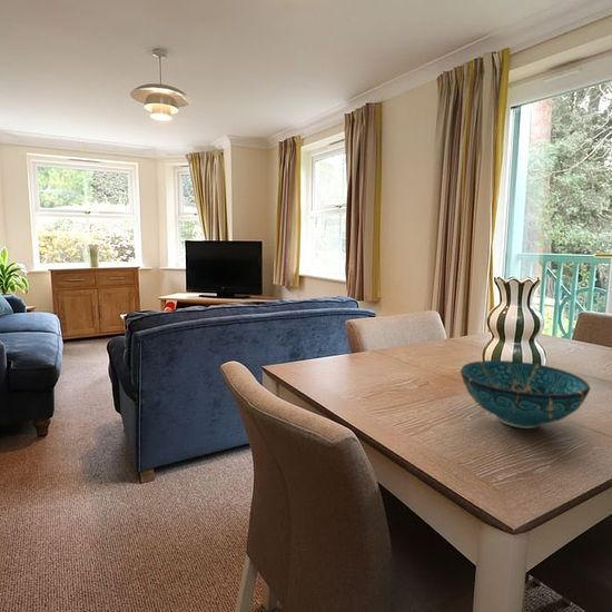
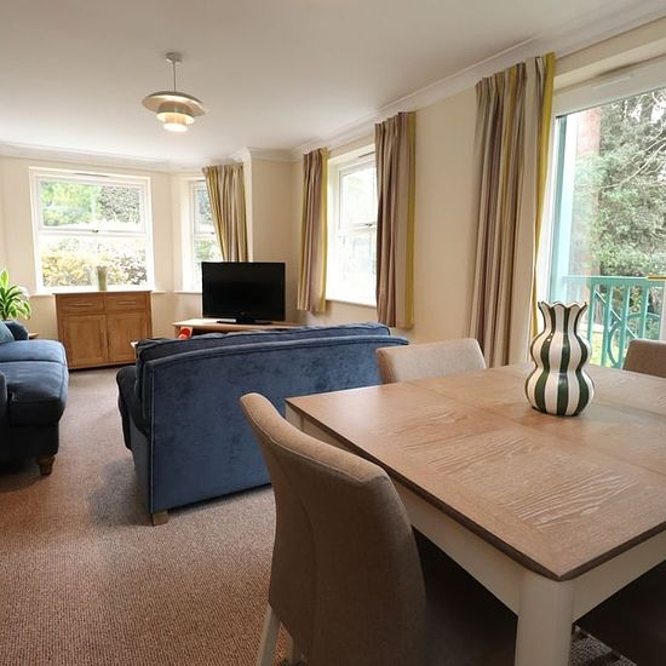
- decorative bowl (520, 397)
